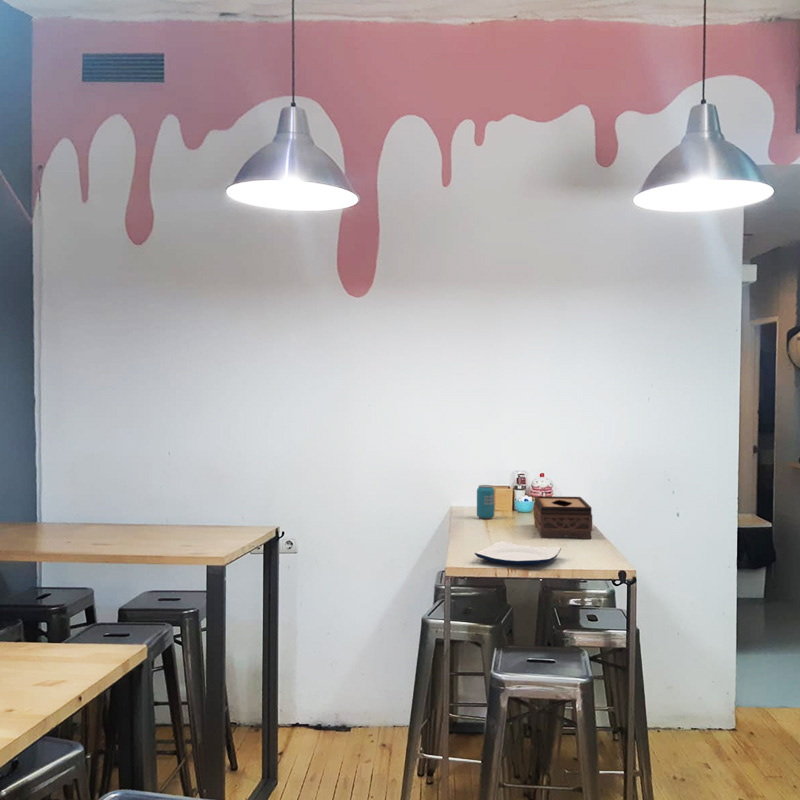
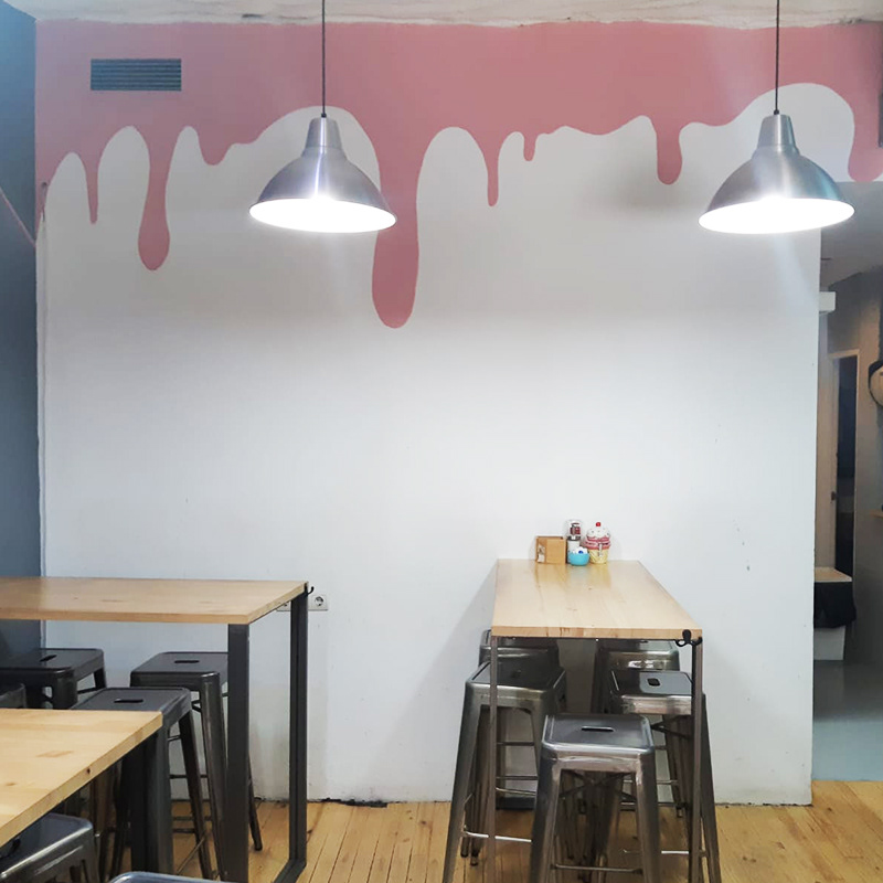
- plate (518, 554)
- beverage can (485, 501)
- tissue box (561, 516)
